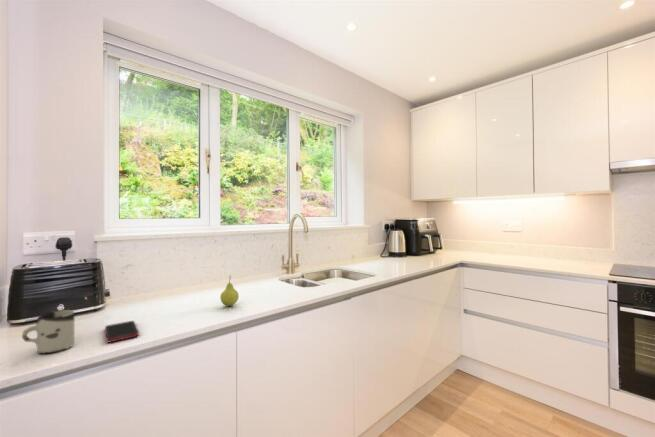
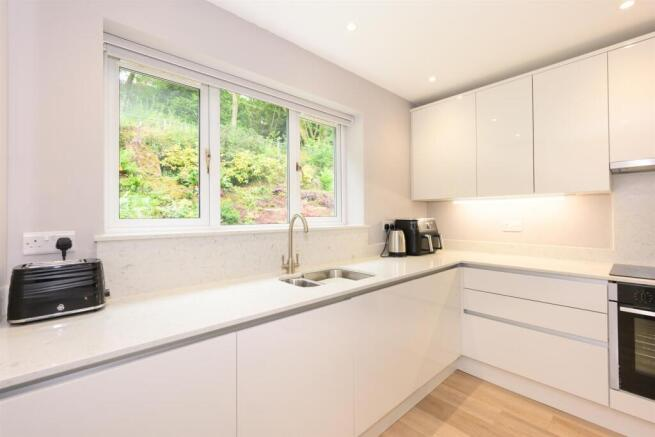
- cup (49, 332)
- fruit (229, 290)
- cell phone (121, 330)
